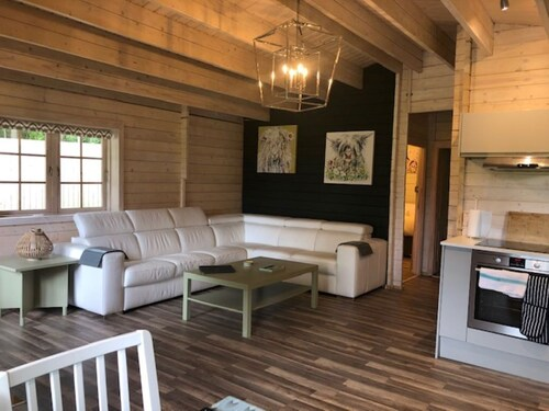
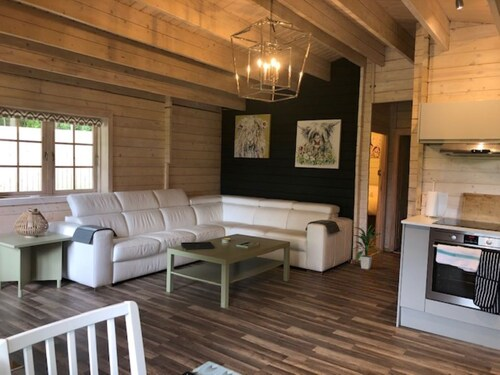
+ indoor plant (365, 246)
